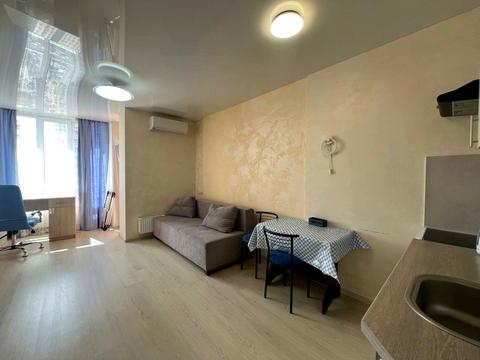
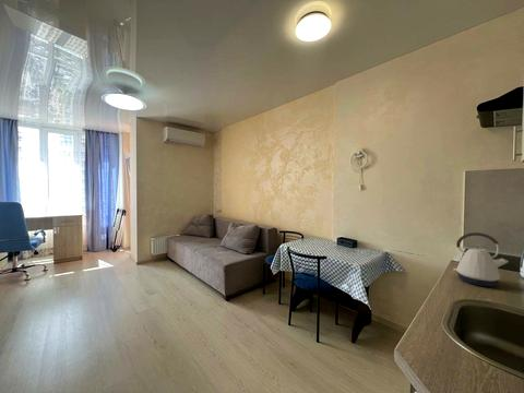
+ kettle (479, 257)
